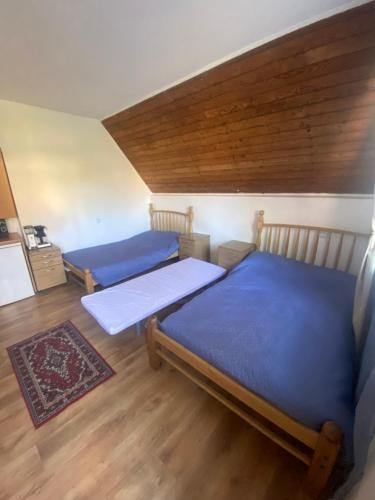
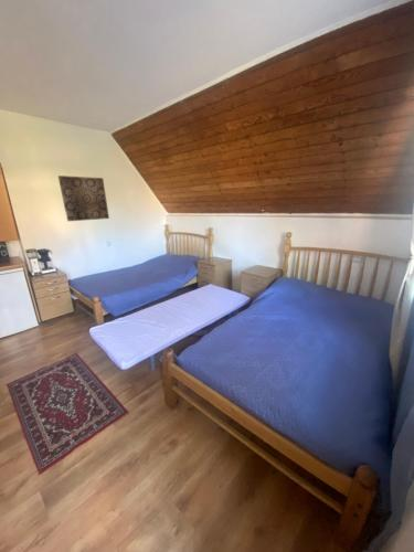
+ wall art (85, 199)
